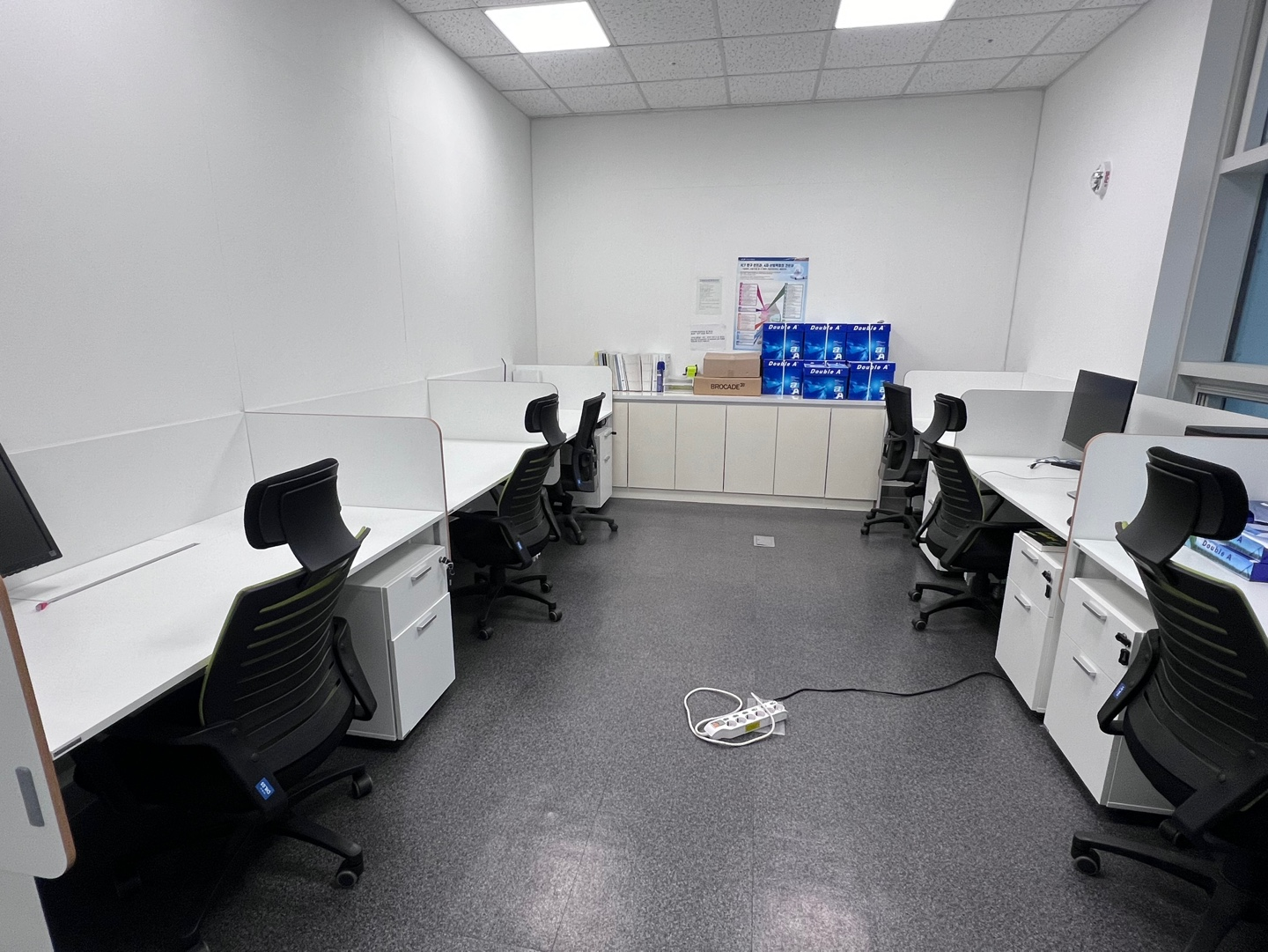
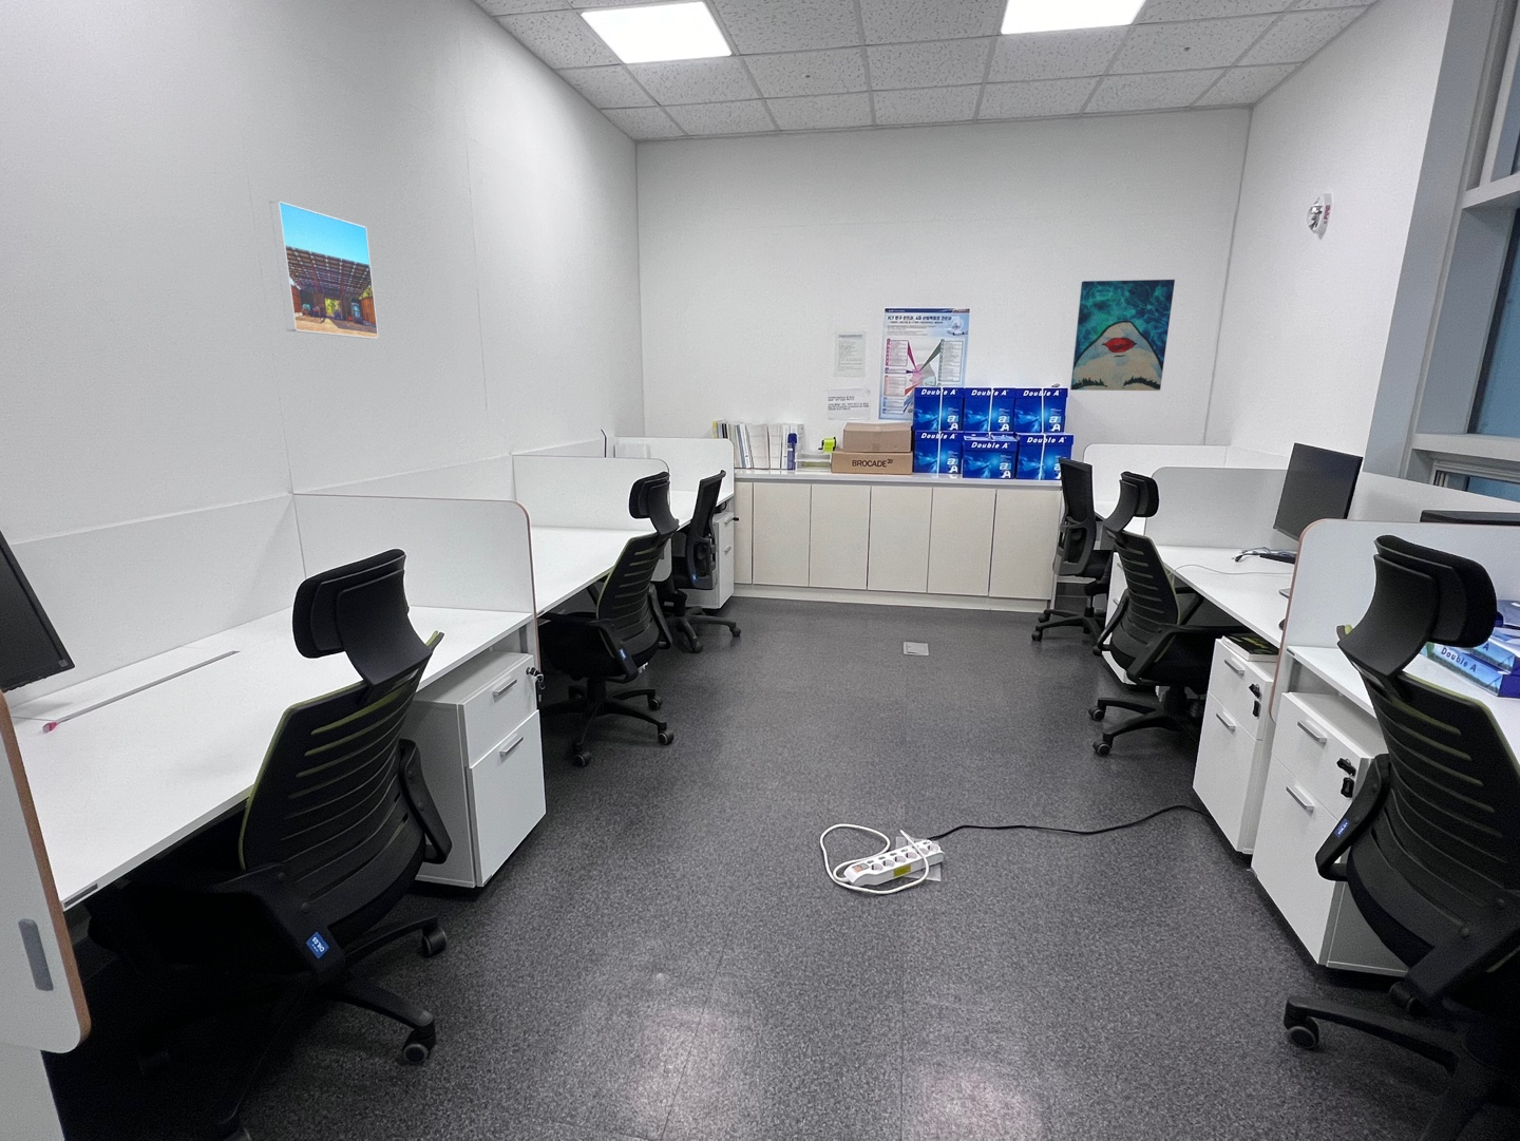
+ wall art (1121, 336)
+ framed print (328, 276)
